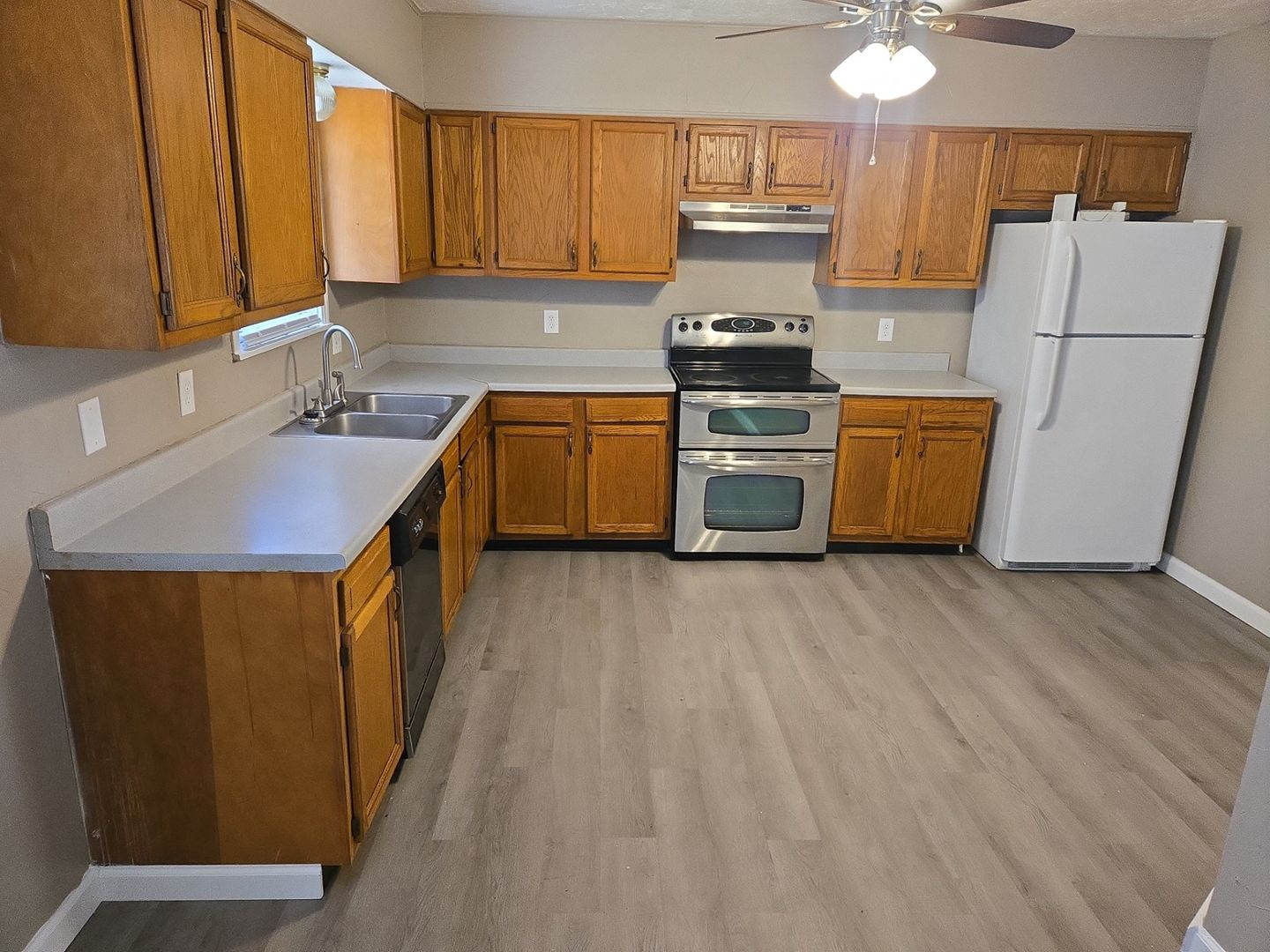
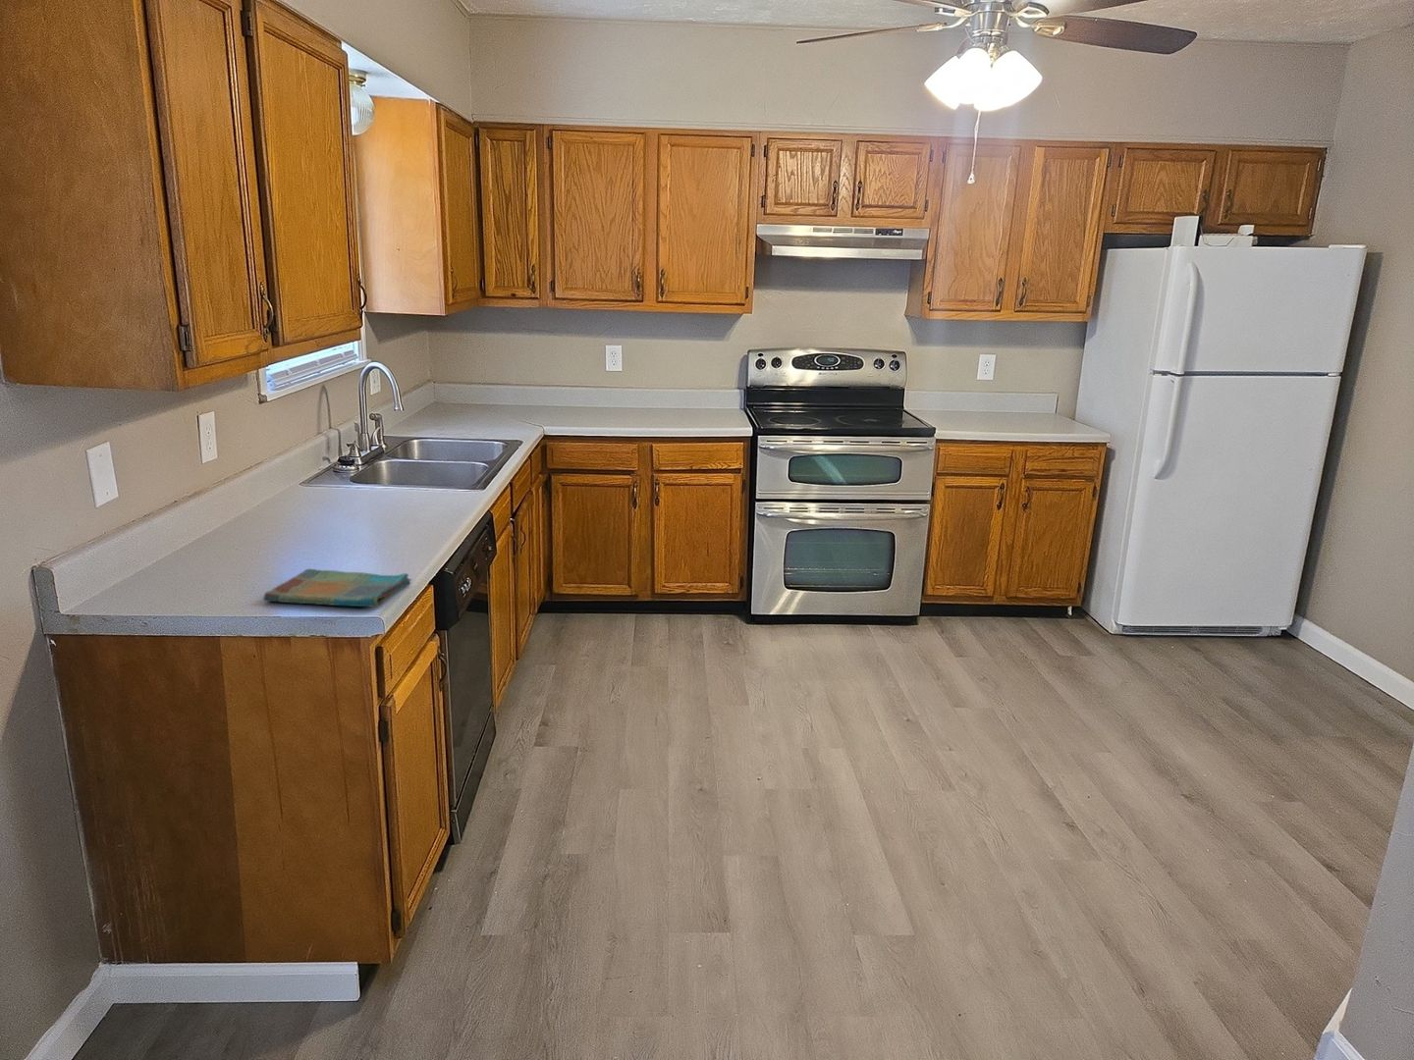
+ dish towel (340, 587)
